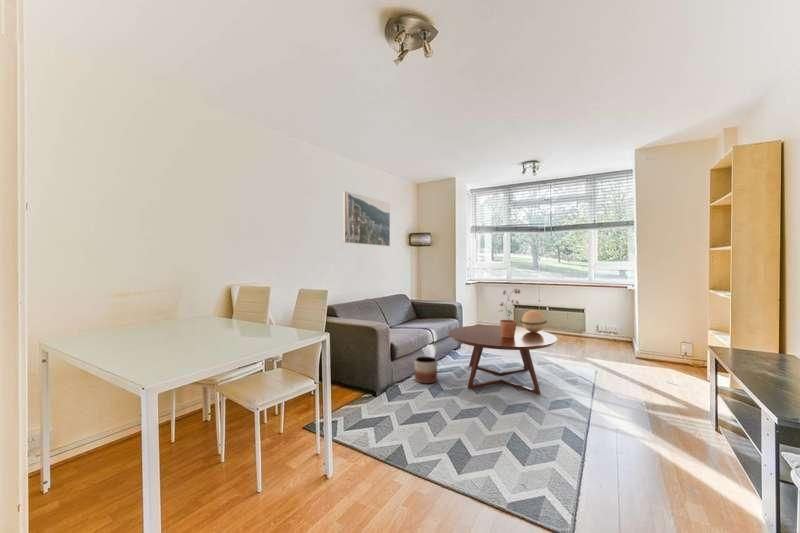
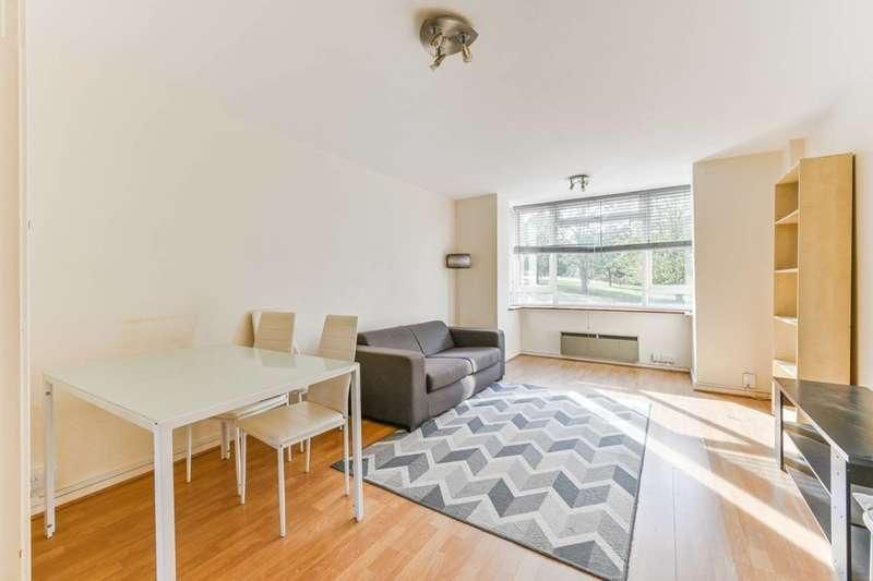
- potted plant (508, 312)
- decorative sphere (533, 321)
- planter (425, 369)
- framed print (368, 221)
- coffee table (501, 349)
